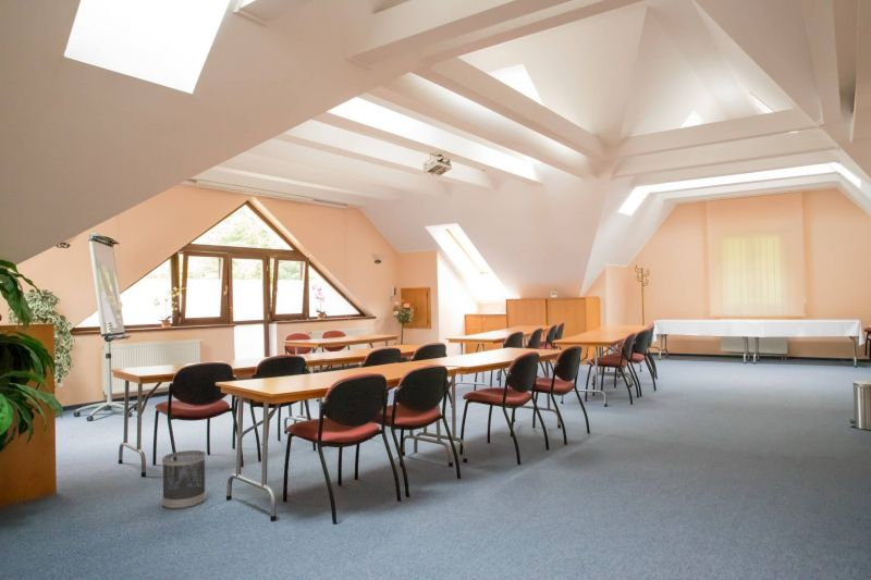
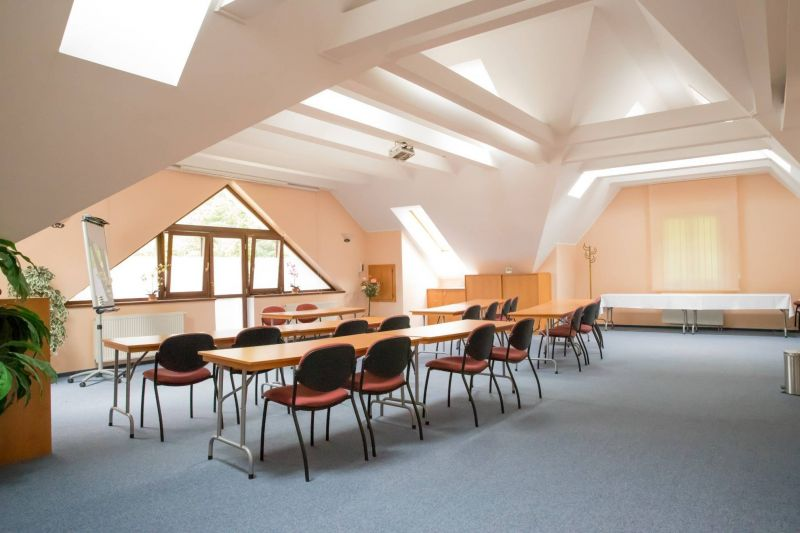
- wastebasket (184, 478)
